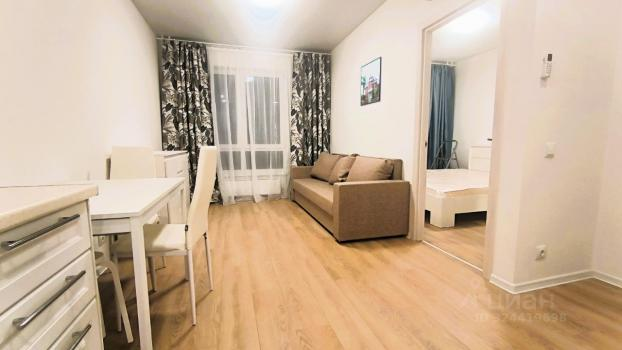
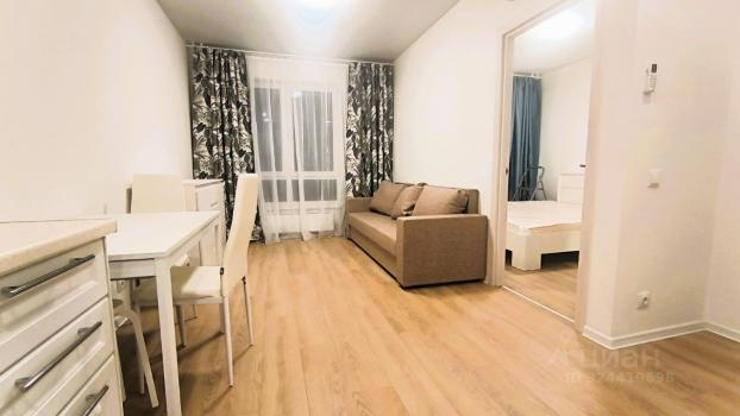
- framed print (370, 83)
